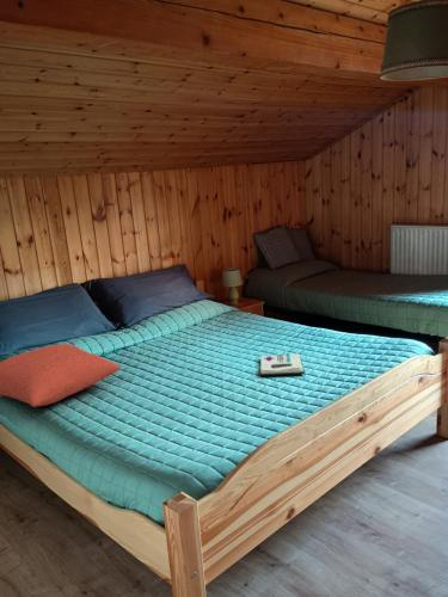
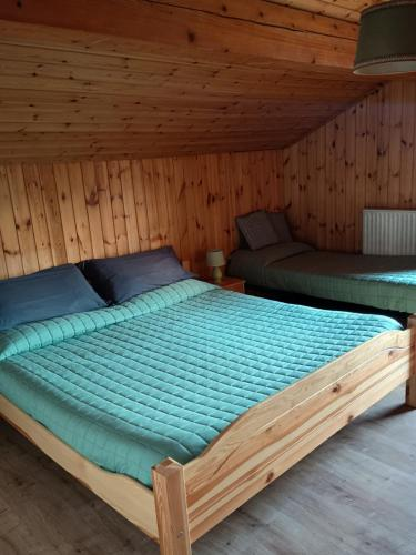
- book (281, 363)
- cushion (50, 373)
